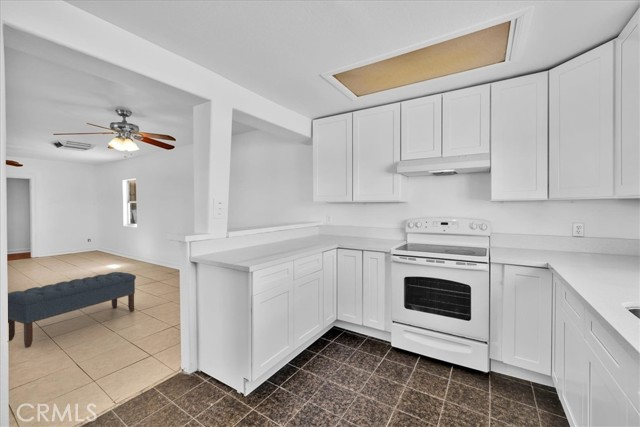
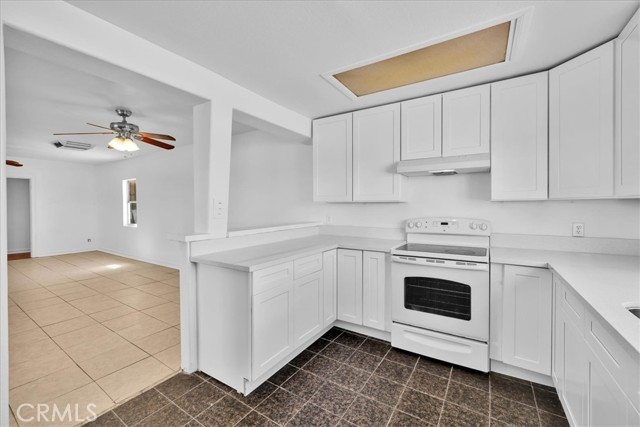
- bench (78, 302)
